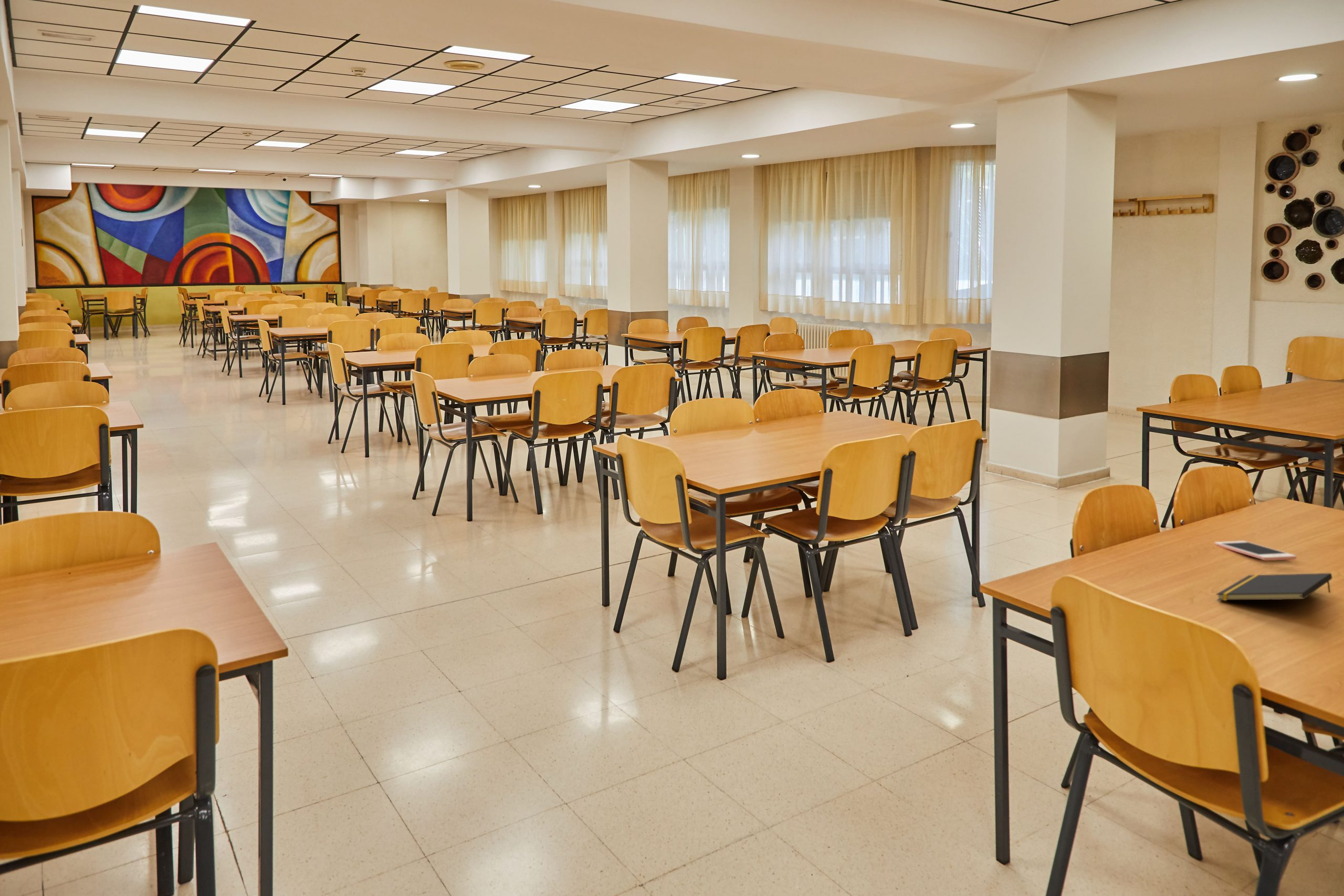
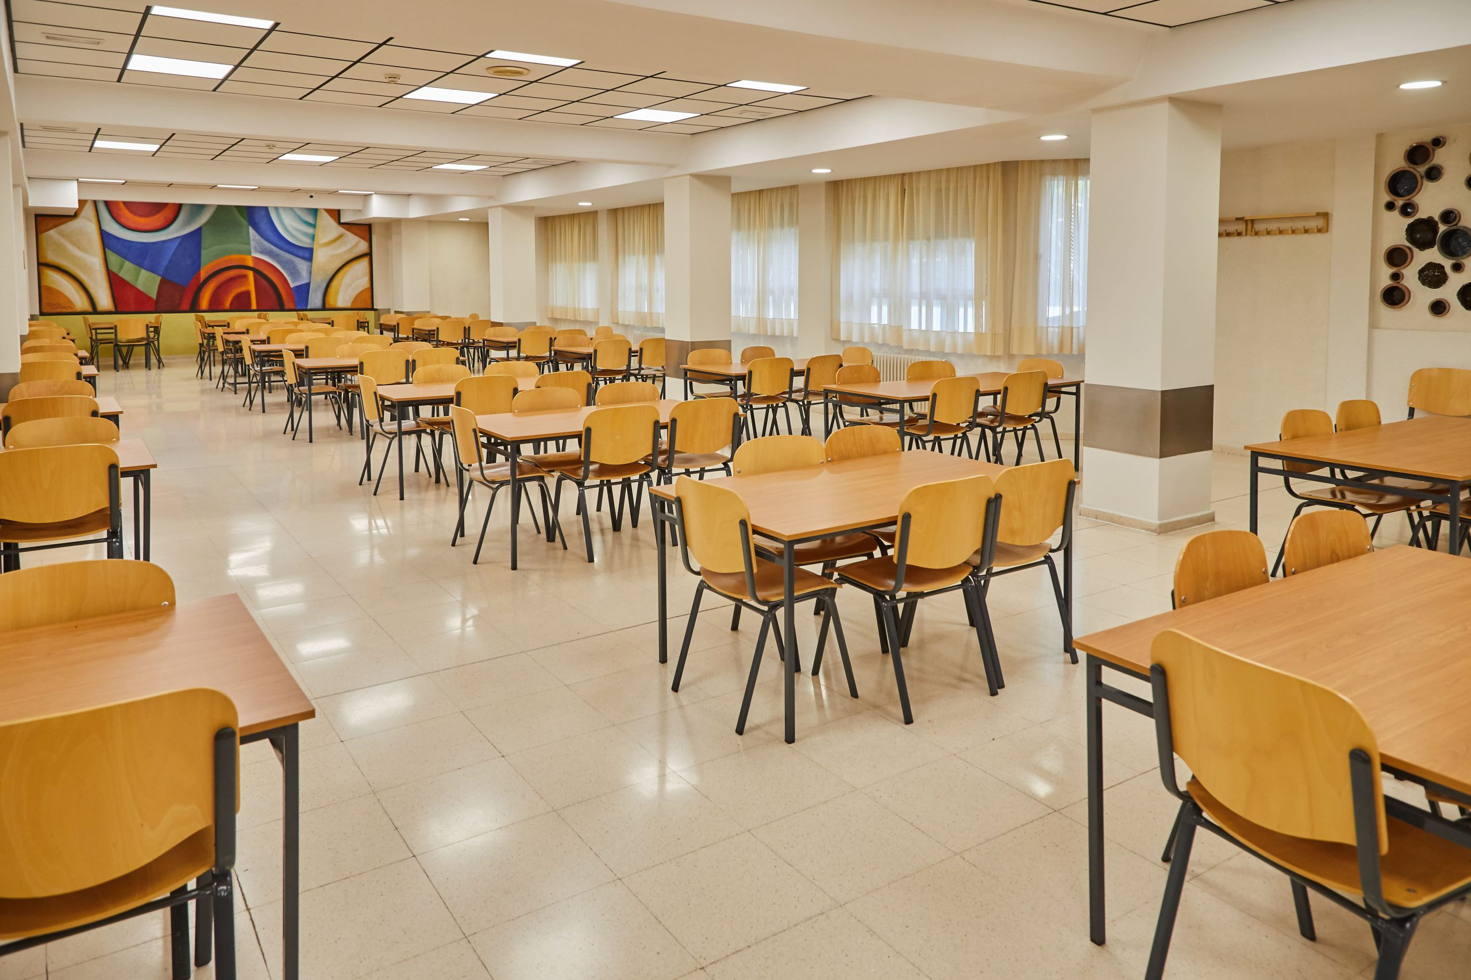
- notepad (1274, 586)
- cell phone (1254, 550)
